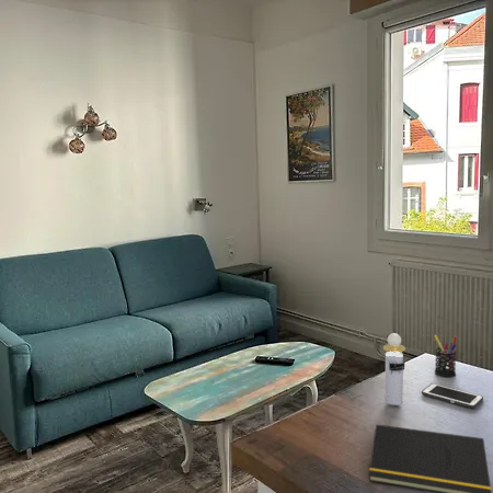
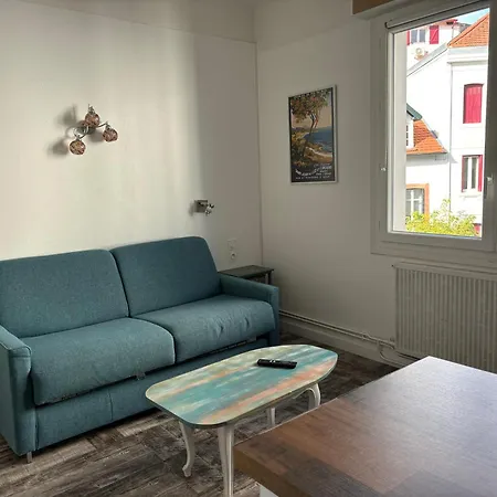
- perfume bottle (393, 368)
- notepad (427, 458)
- pen holder (447, 353)
- cell phone (451, 394)
